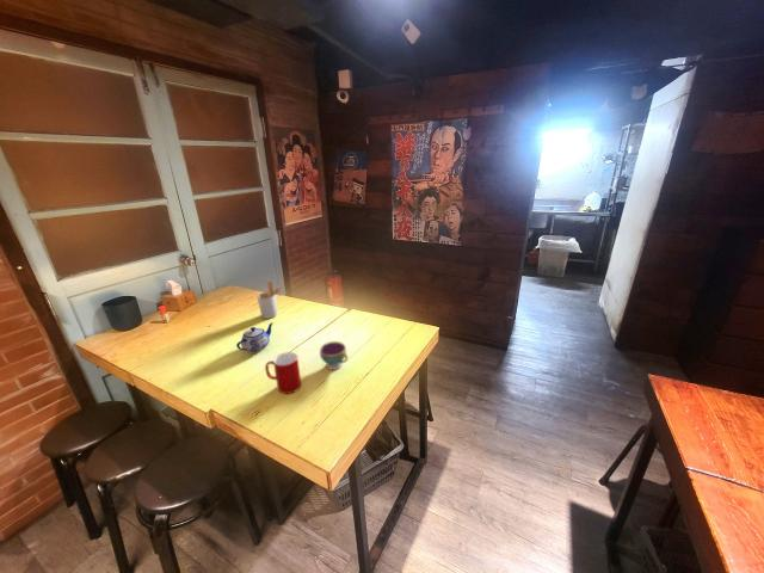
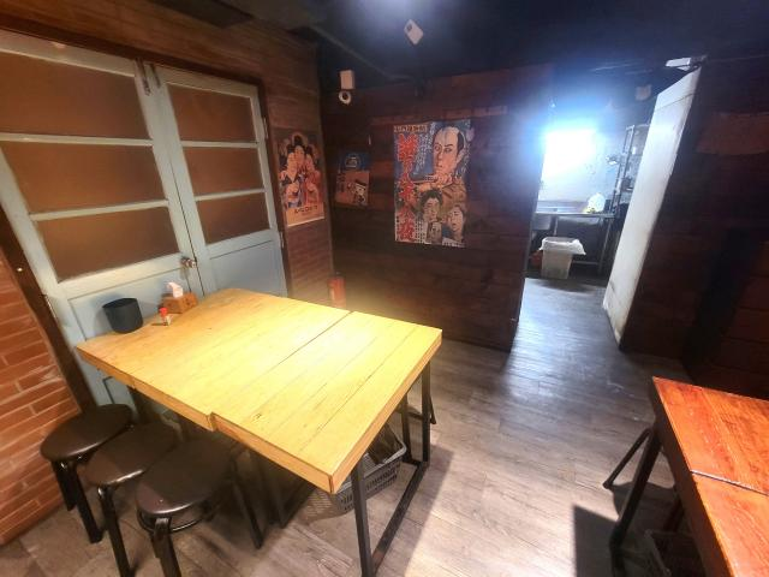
- cup (283, 371)
- utensil holder (271, 300)
- teapot (255, 337)
- teacup (333, 357)
